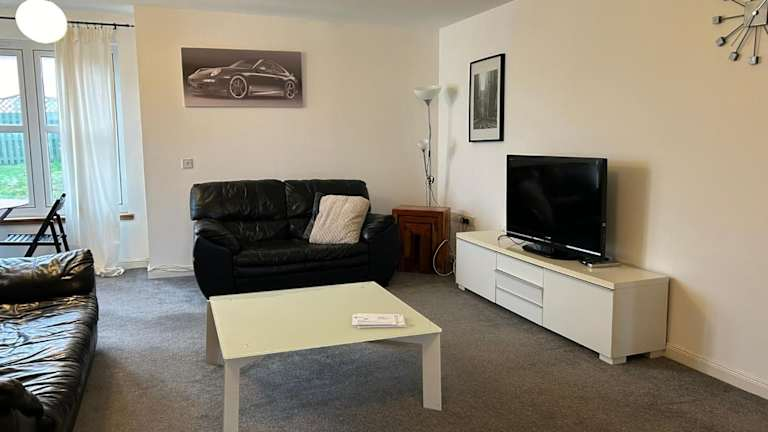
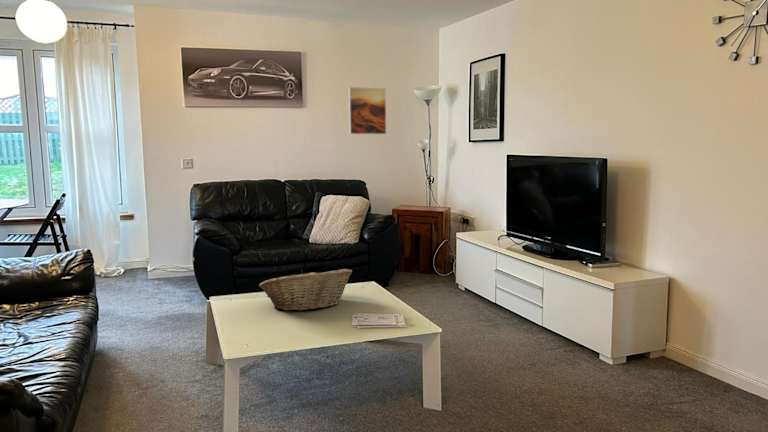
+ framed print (367, 111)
+ fruit basket (306, 285)
